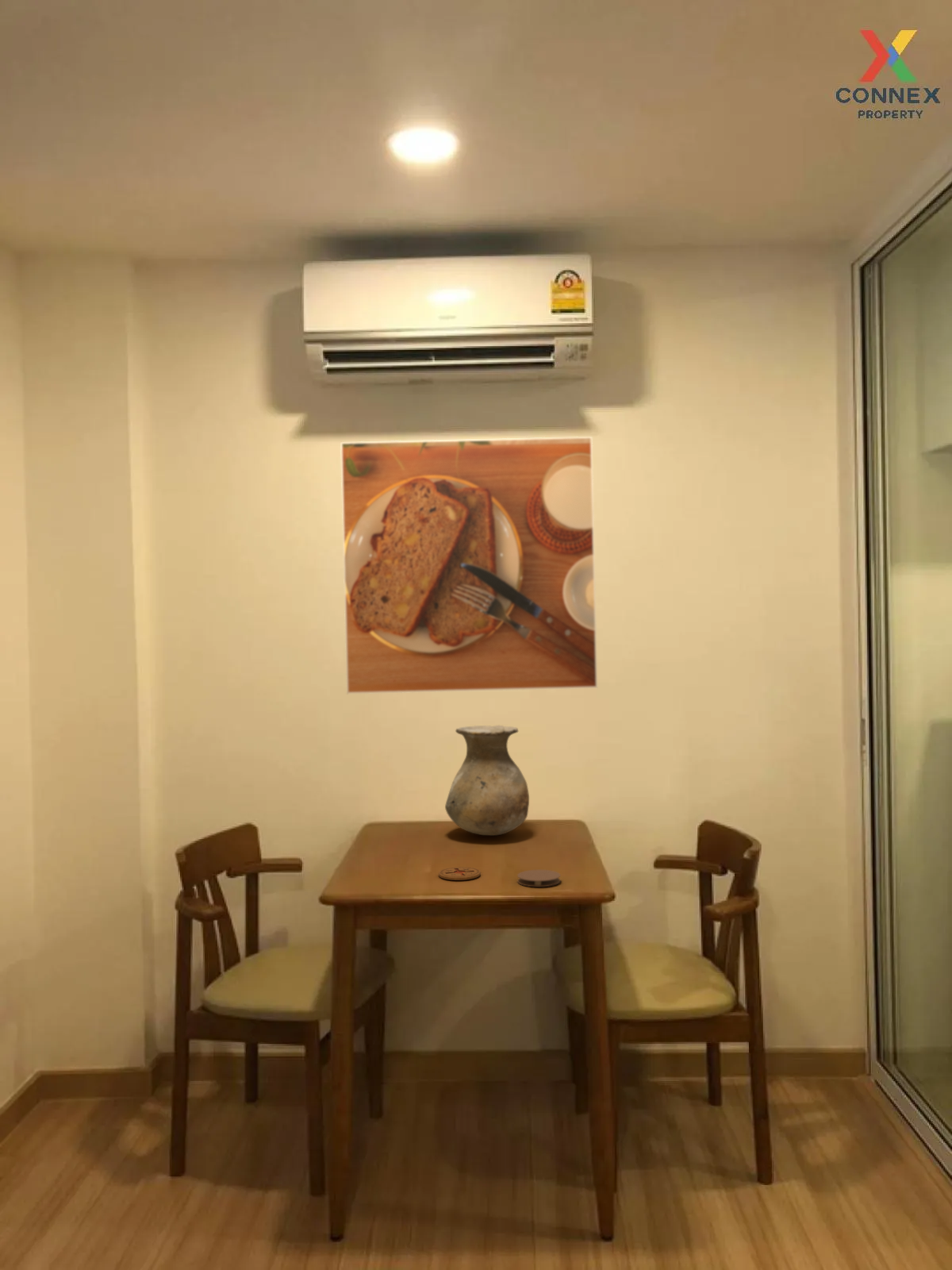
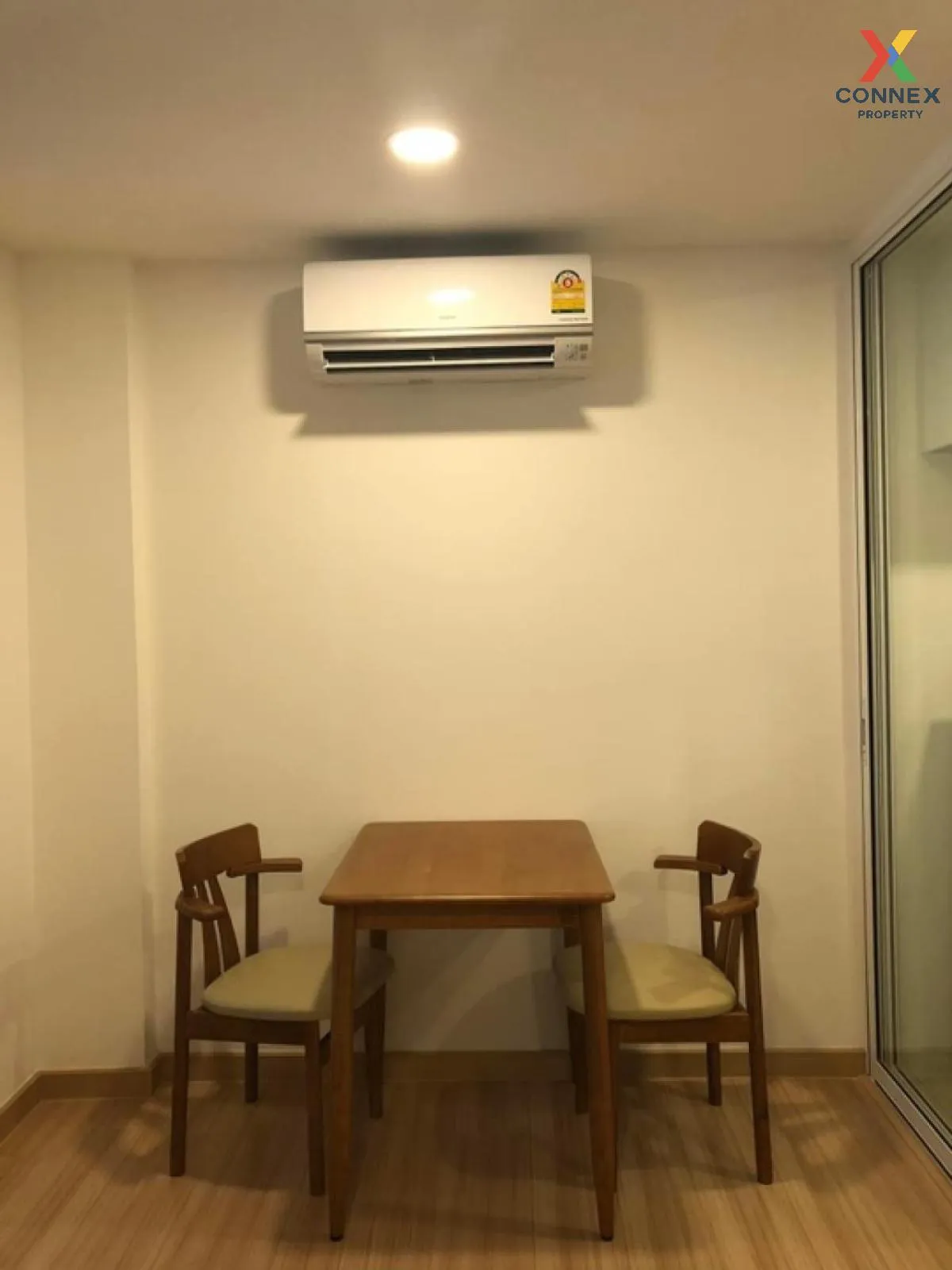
- vase (487, 781)
- coaster (459, 873)
- coaster (539, 878)
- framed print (469, 565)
